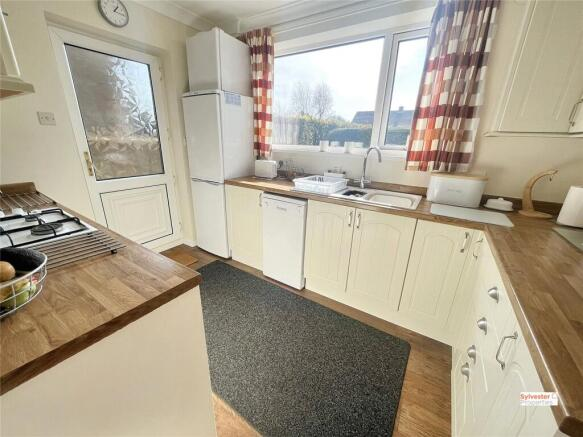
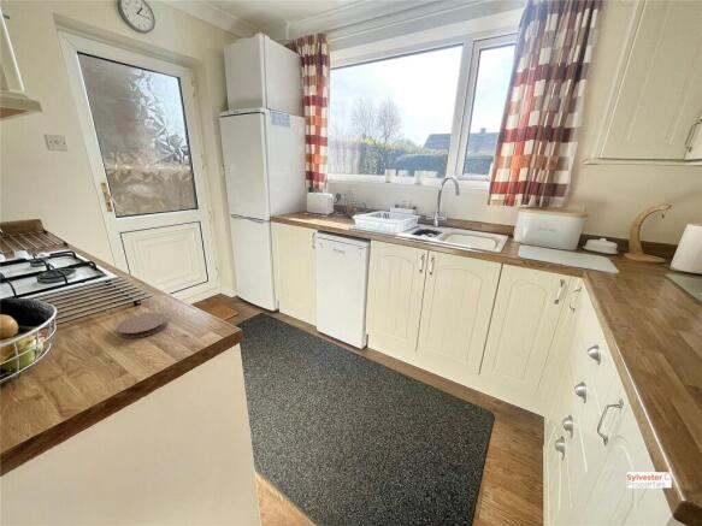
+ coaster (142, 324)
